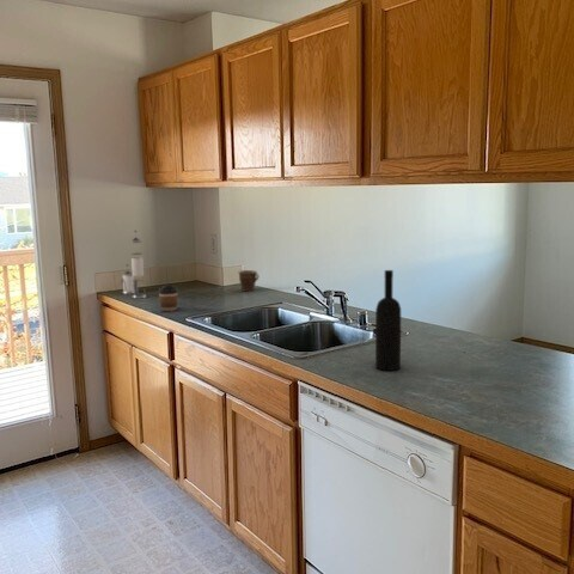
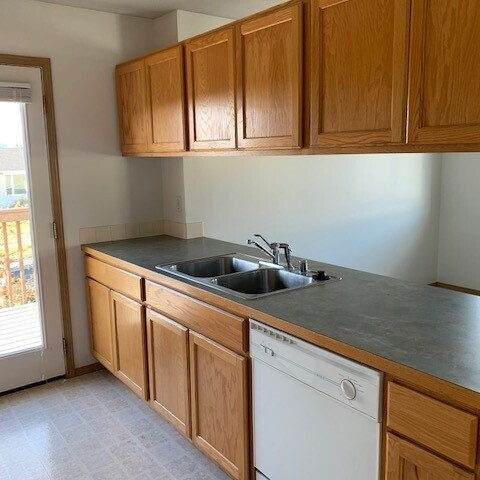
- mug (249, 281)
- coffee maker (132, 262)
- wine bottle (387, 319)
- coffee cup (167, 297)
